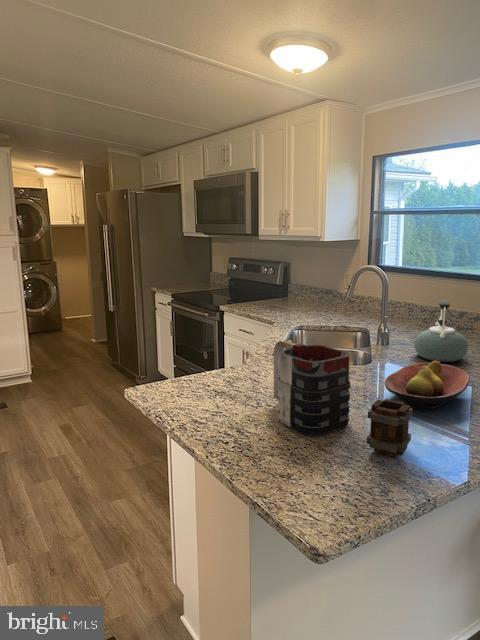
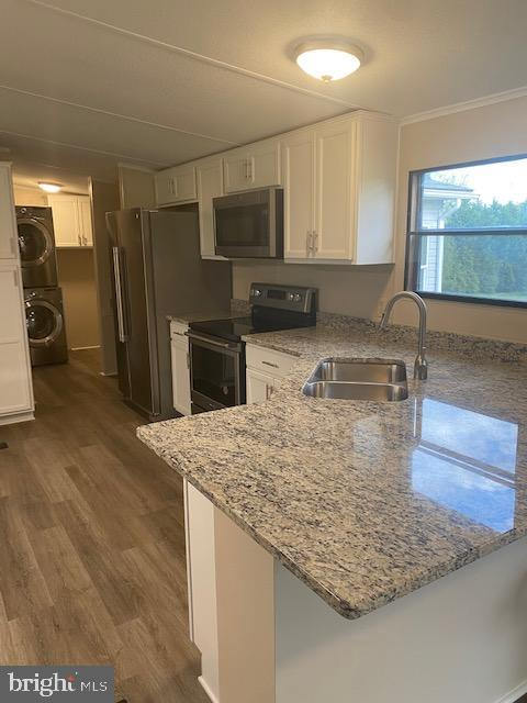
- mug (304, 382)
- fruit bowl (427, 380)
- mug (390, 427)
- kettle (441, 328)
